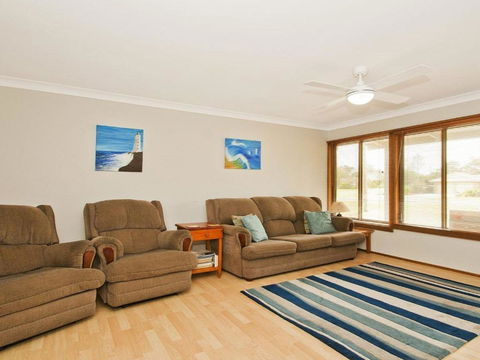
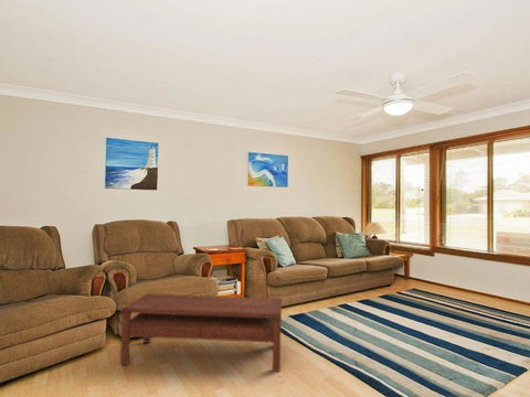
+ coffee table (206, 329)
